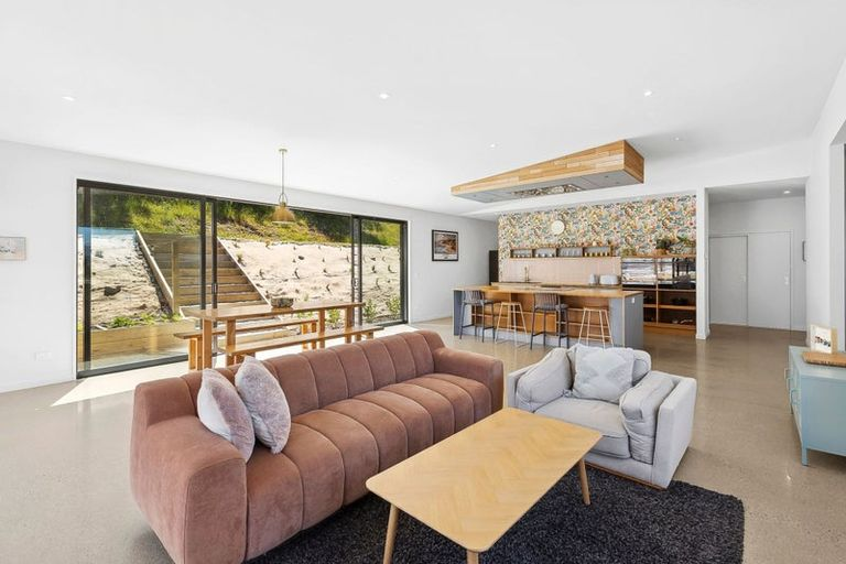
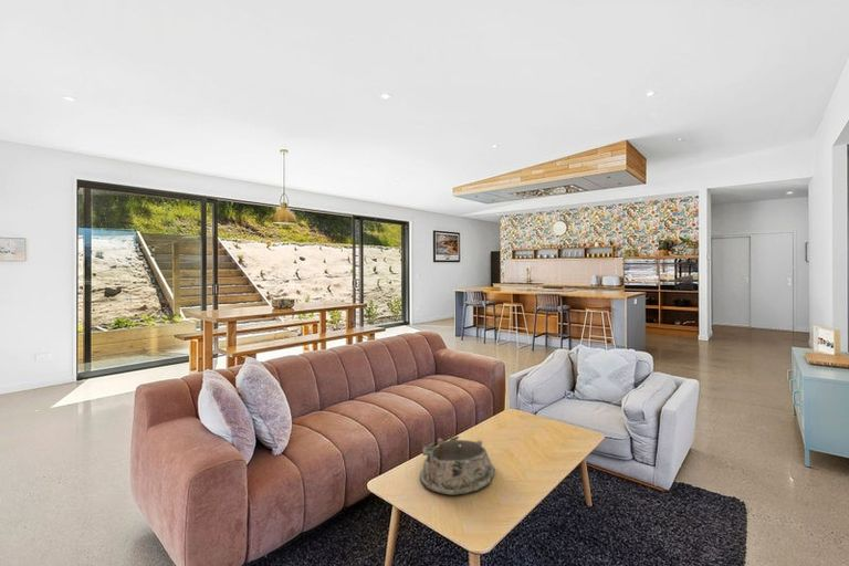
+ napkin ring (457, 460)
